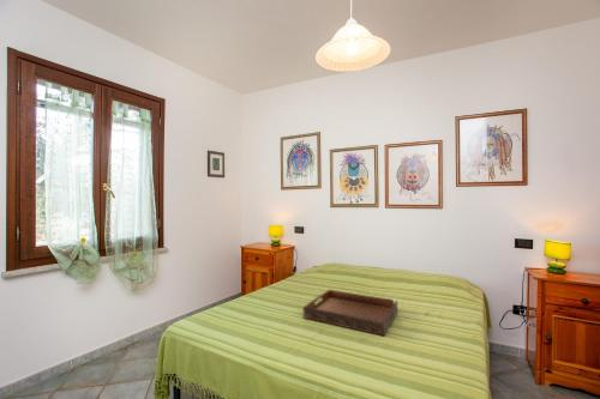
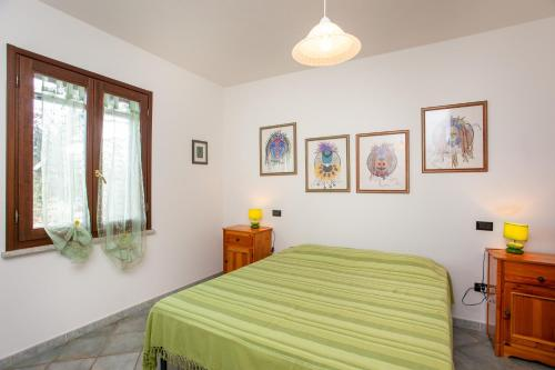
- serving tray (352, 308)
